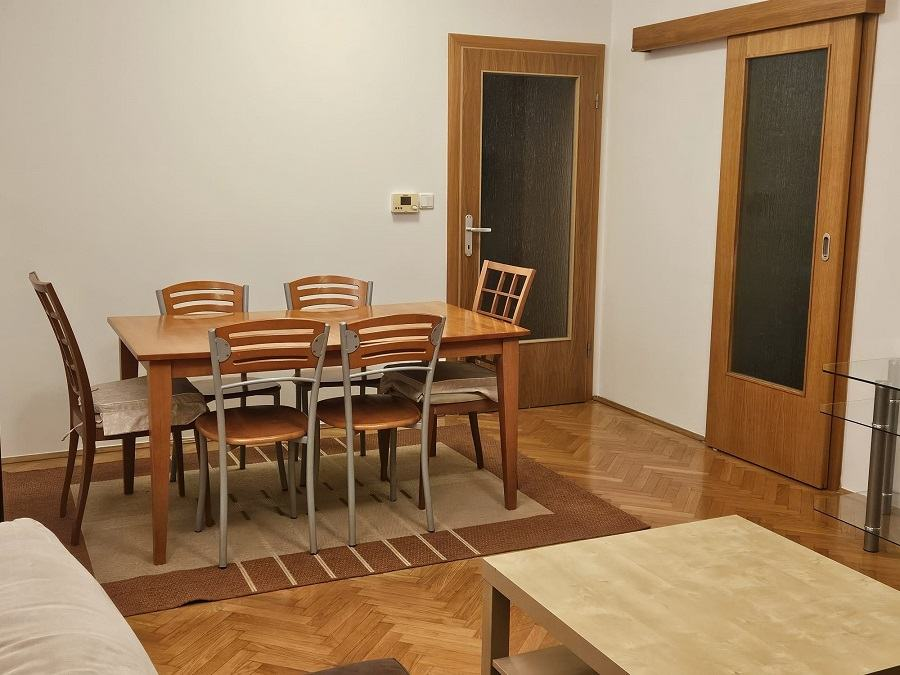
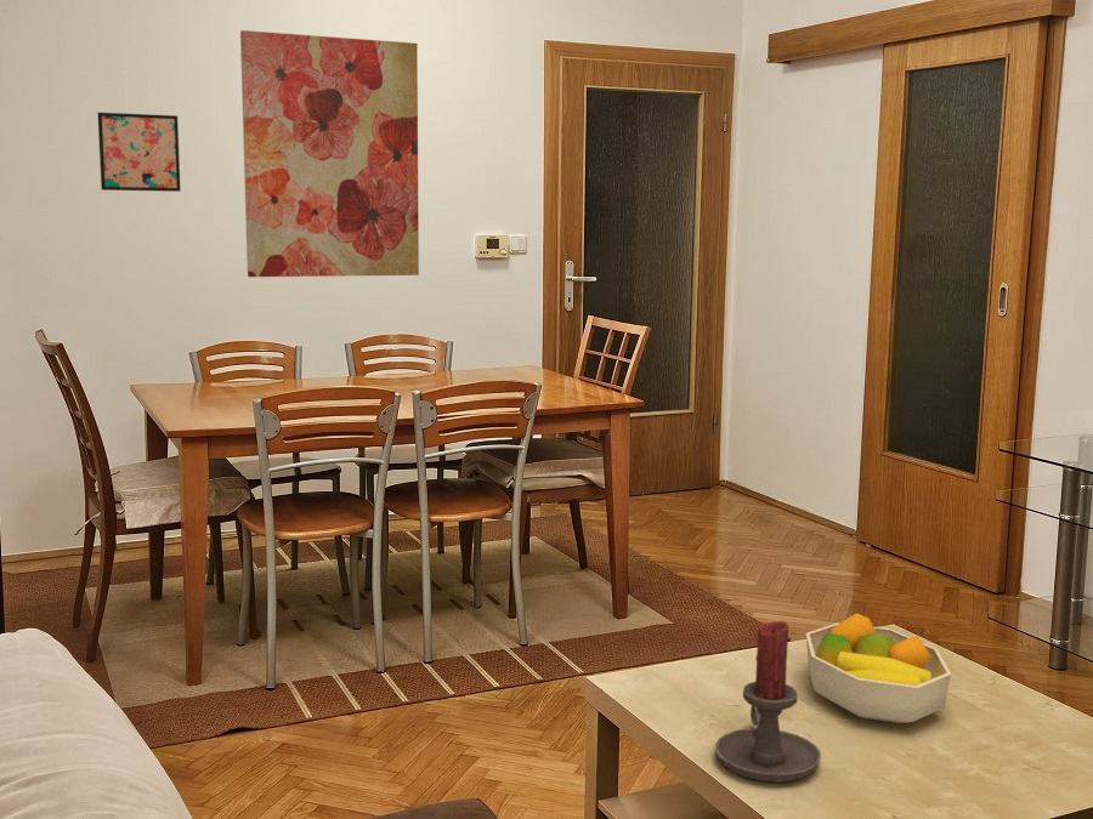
+ wall art (140, 152)
+ fruit bowl (874, 665)
+ candle holder (766, 687)
+ wall art (333, 158)
